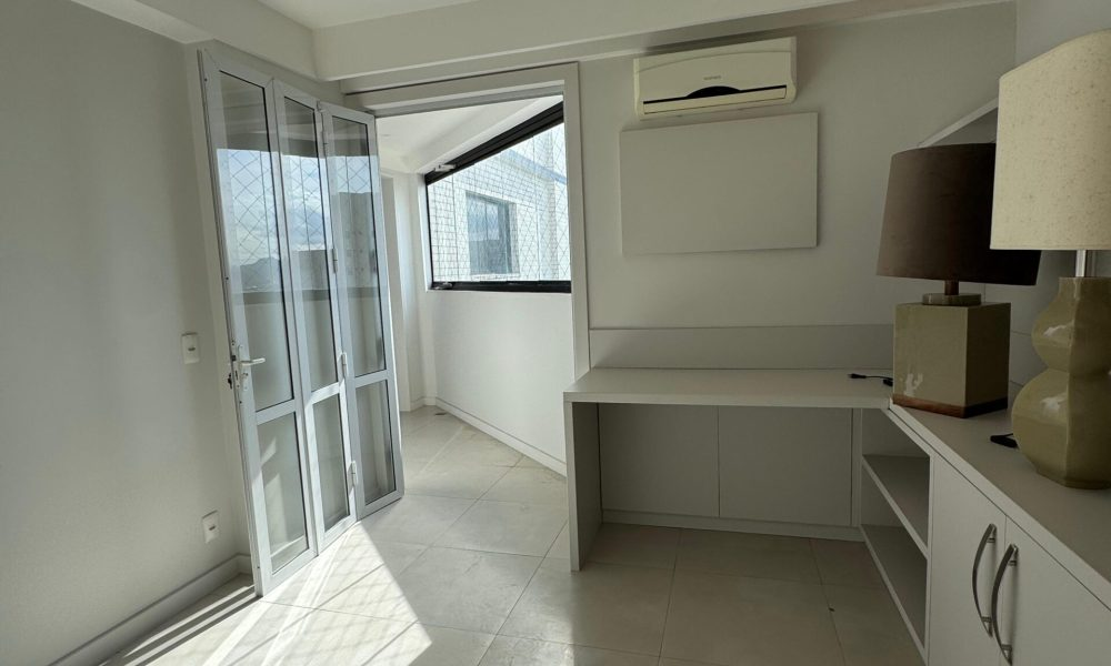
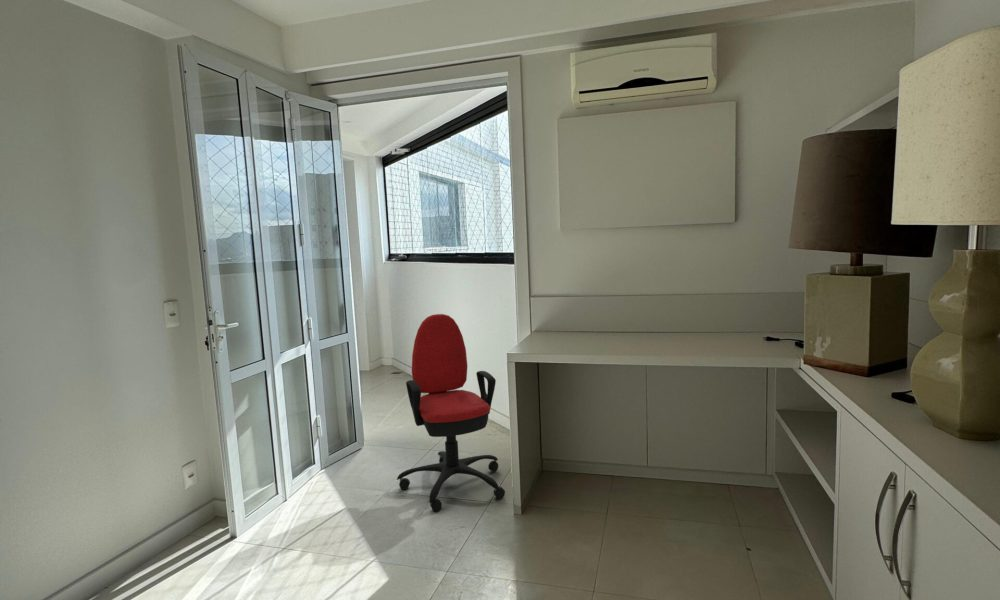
+ office chair (447, 401)
